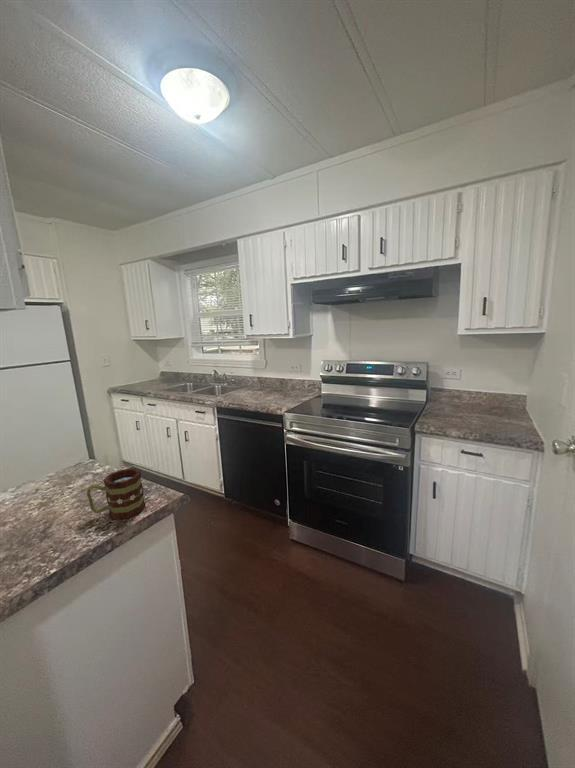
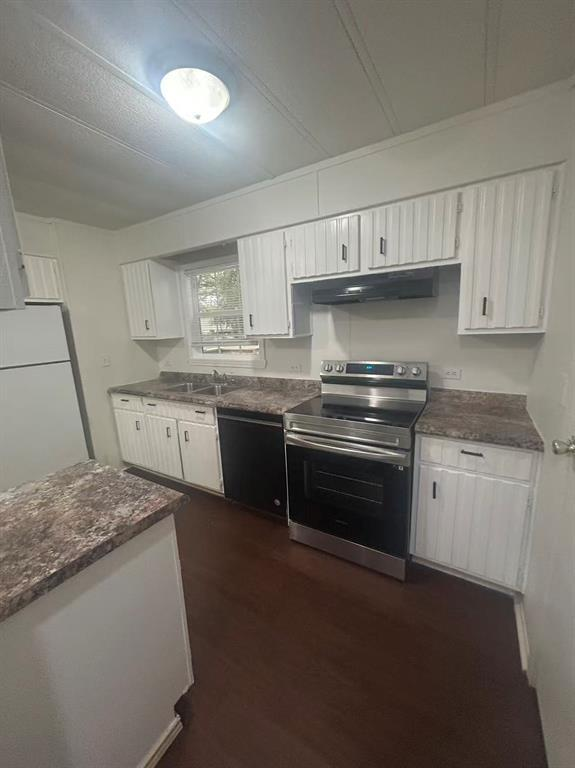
- mug (116, 495)
